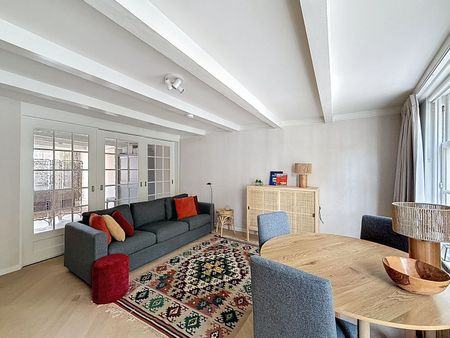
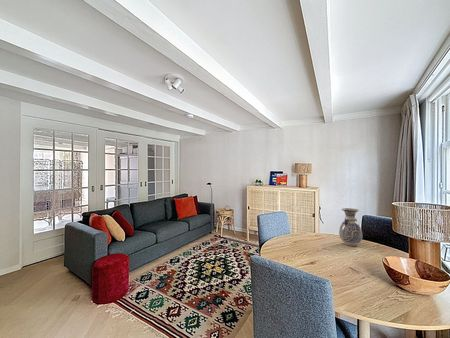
+ vase (350, 226)
